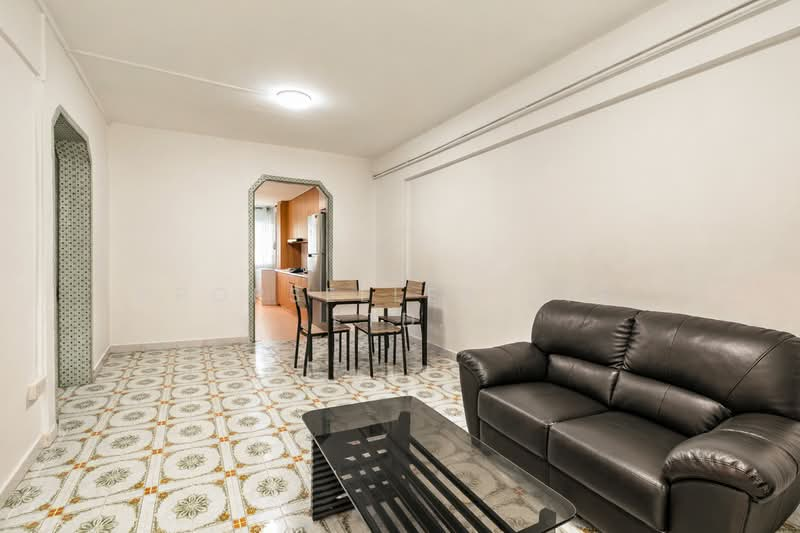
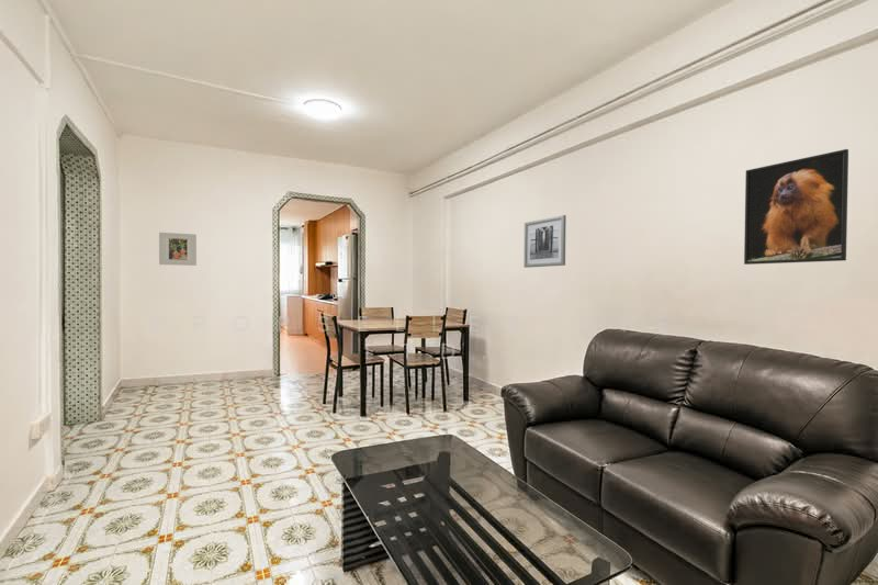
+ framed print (791, 211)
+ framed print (178, 249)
+ wall art (543, 243)
